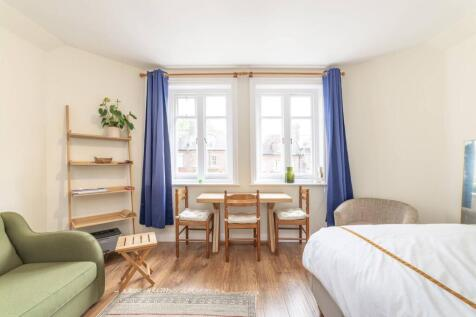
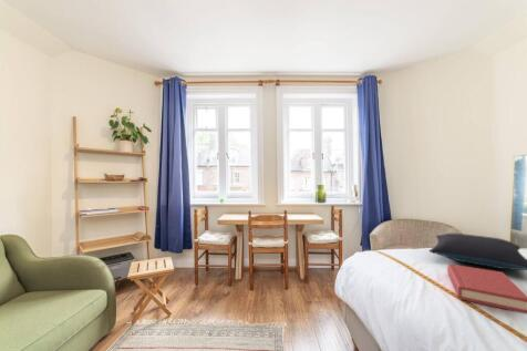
+ pillow (475, 249)
+ hardback book (482, 285)
